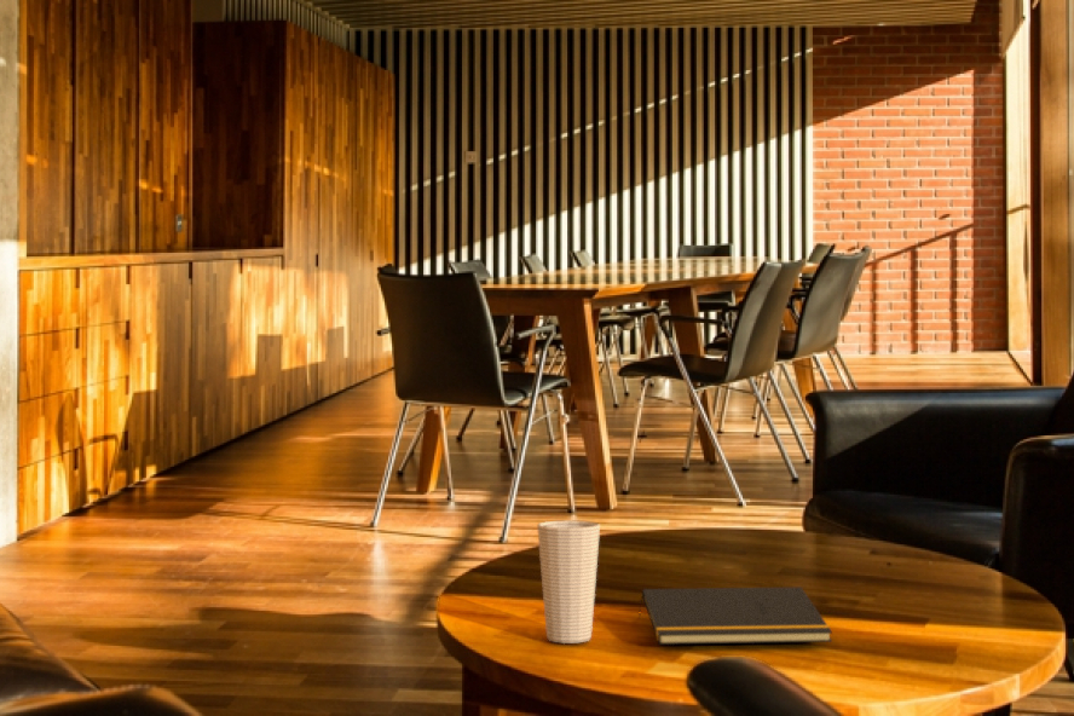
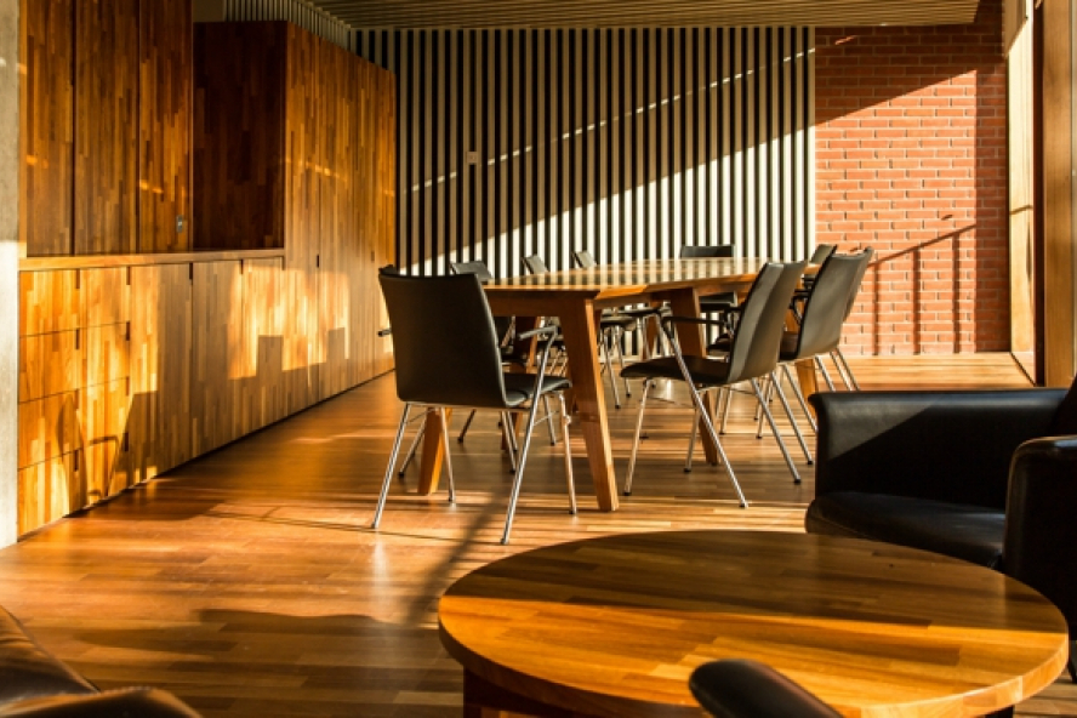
- notepad (733, 613)
- cup (568, 581)
